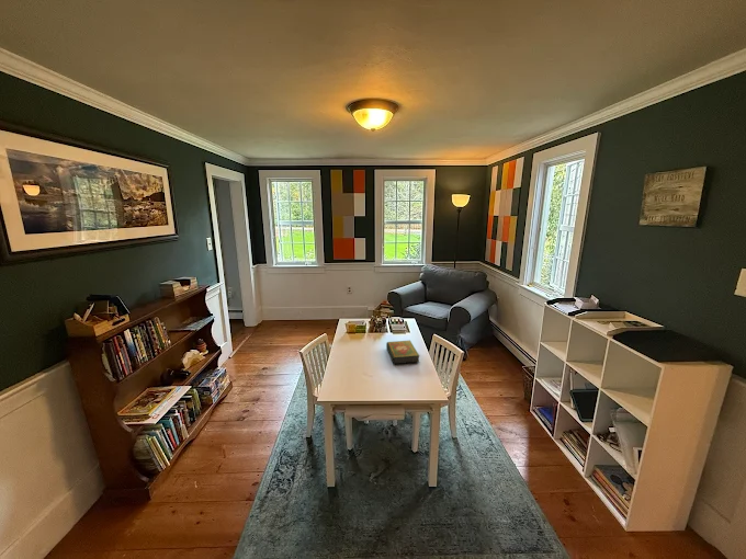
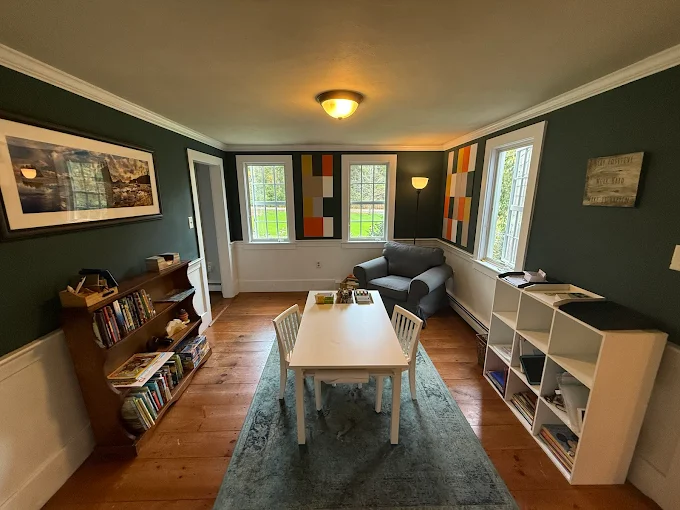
- book (402, 351)
